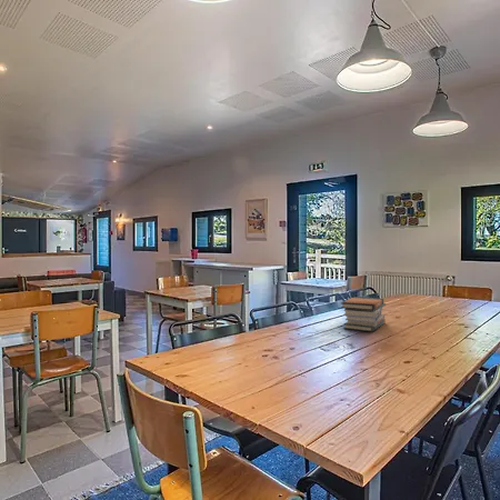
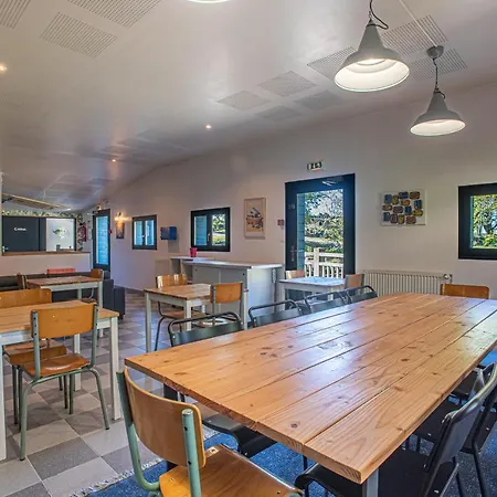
- book stack (363, 312)
